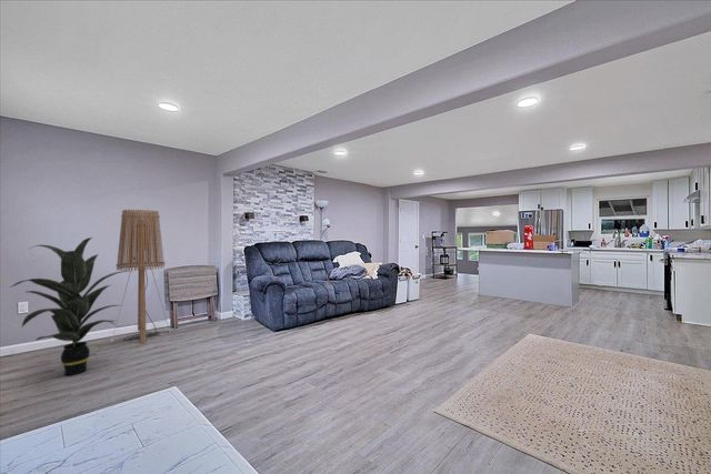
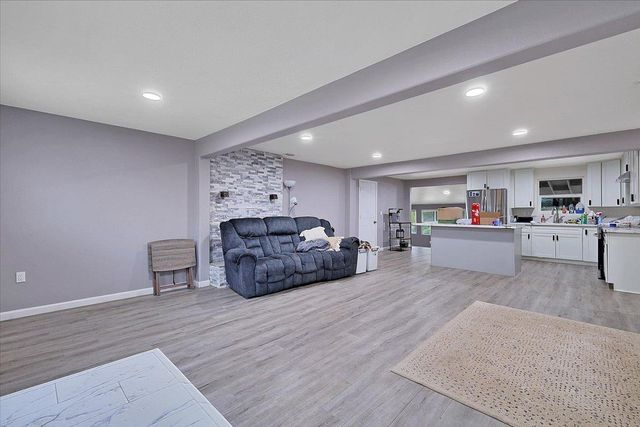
- indoor plant (76, 305)
- floor lamp (141, 273)
